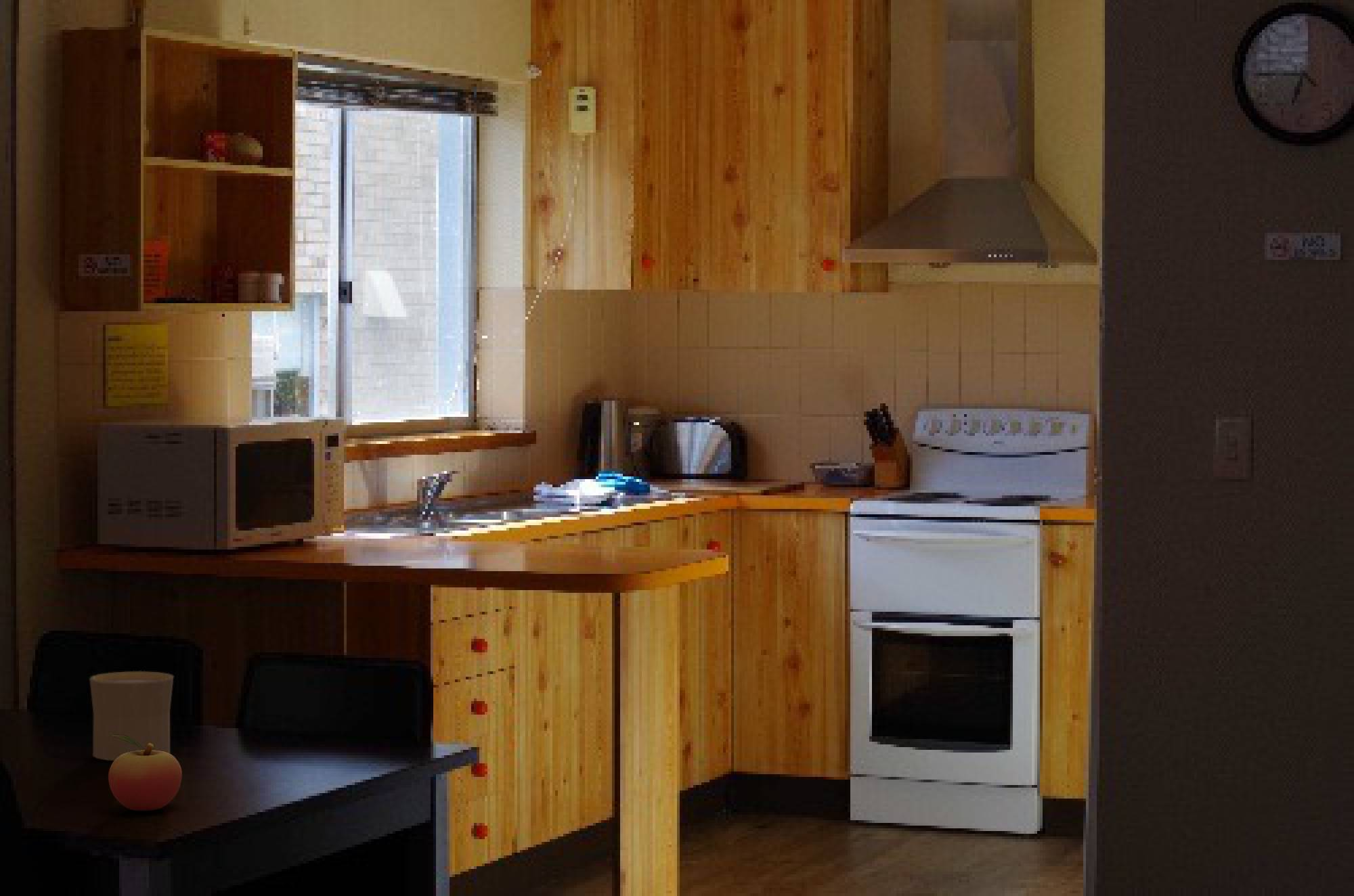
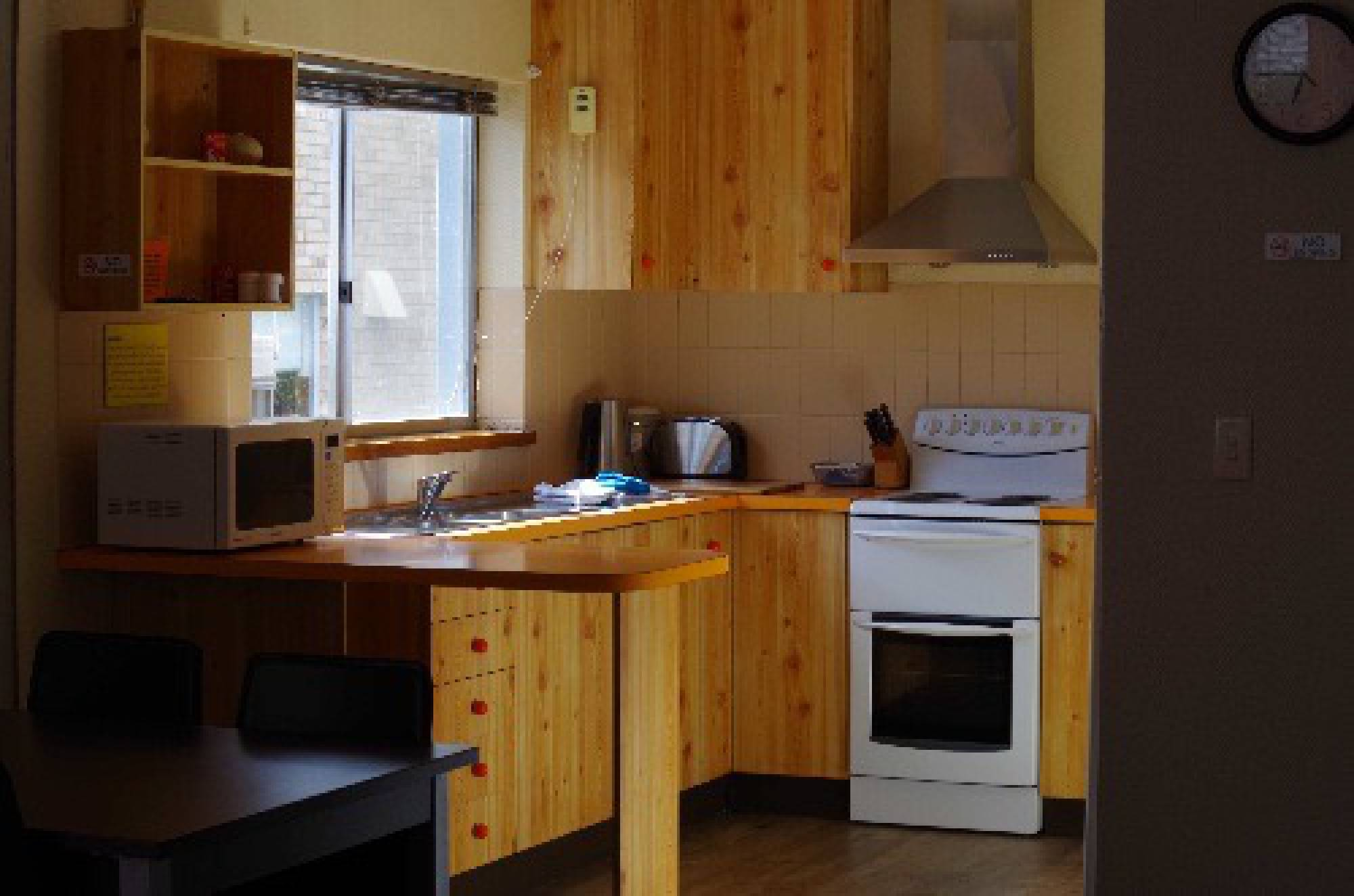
- cup (131, 715)
- fruit (145, 771)
